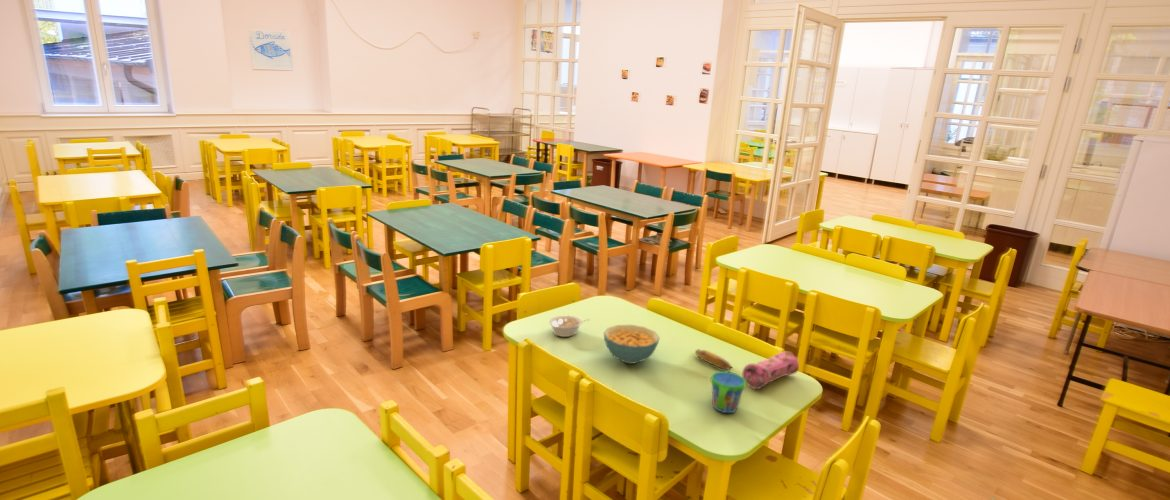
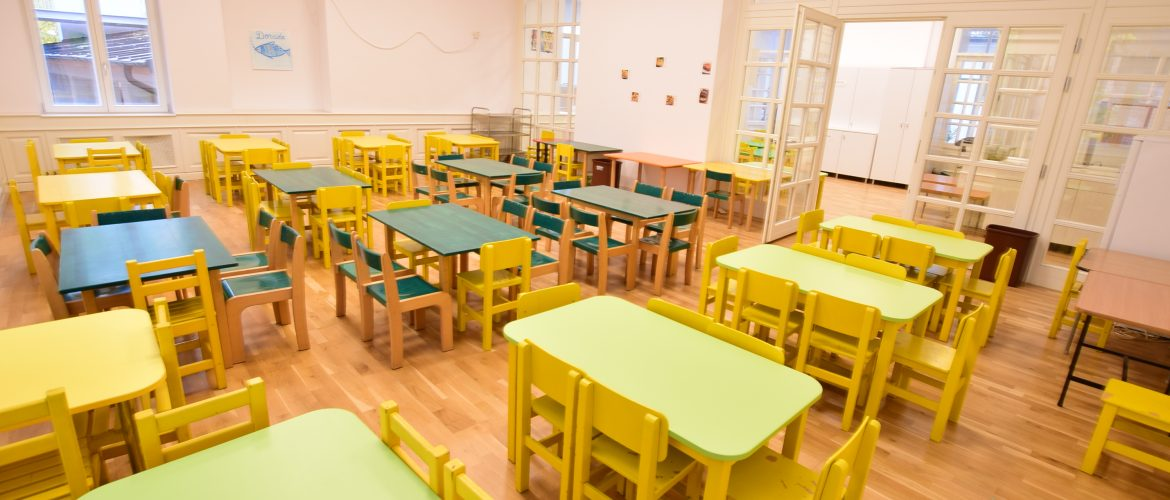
- banana (710, 356)
- cereal bowl (630, 347)
- legume (566, 325)
- pencil case (771, 369)
- snack cup (726, 393)
